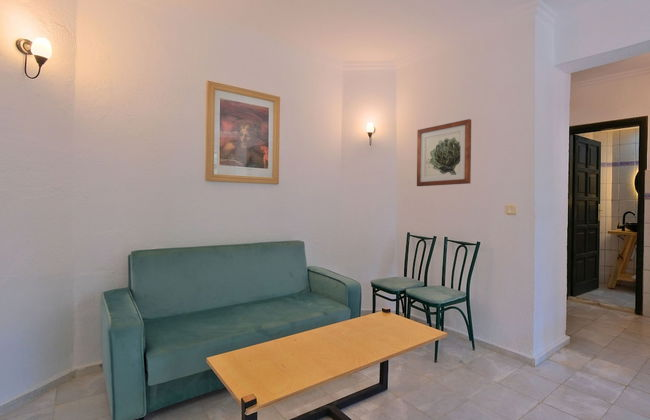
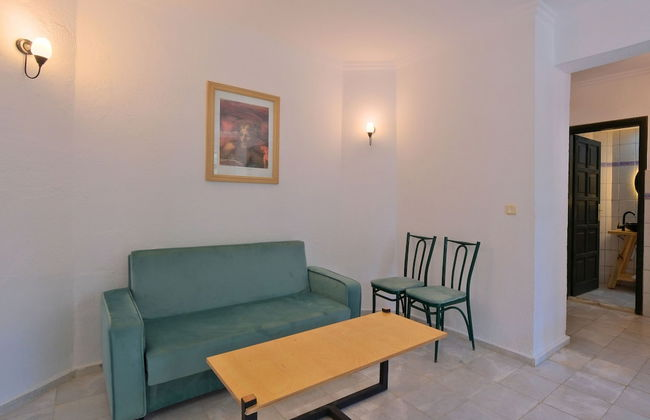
- wall art (442, 155)
